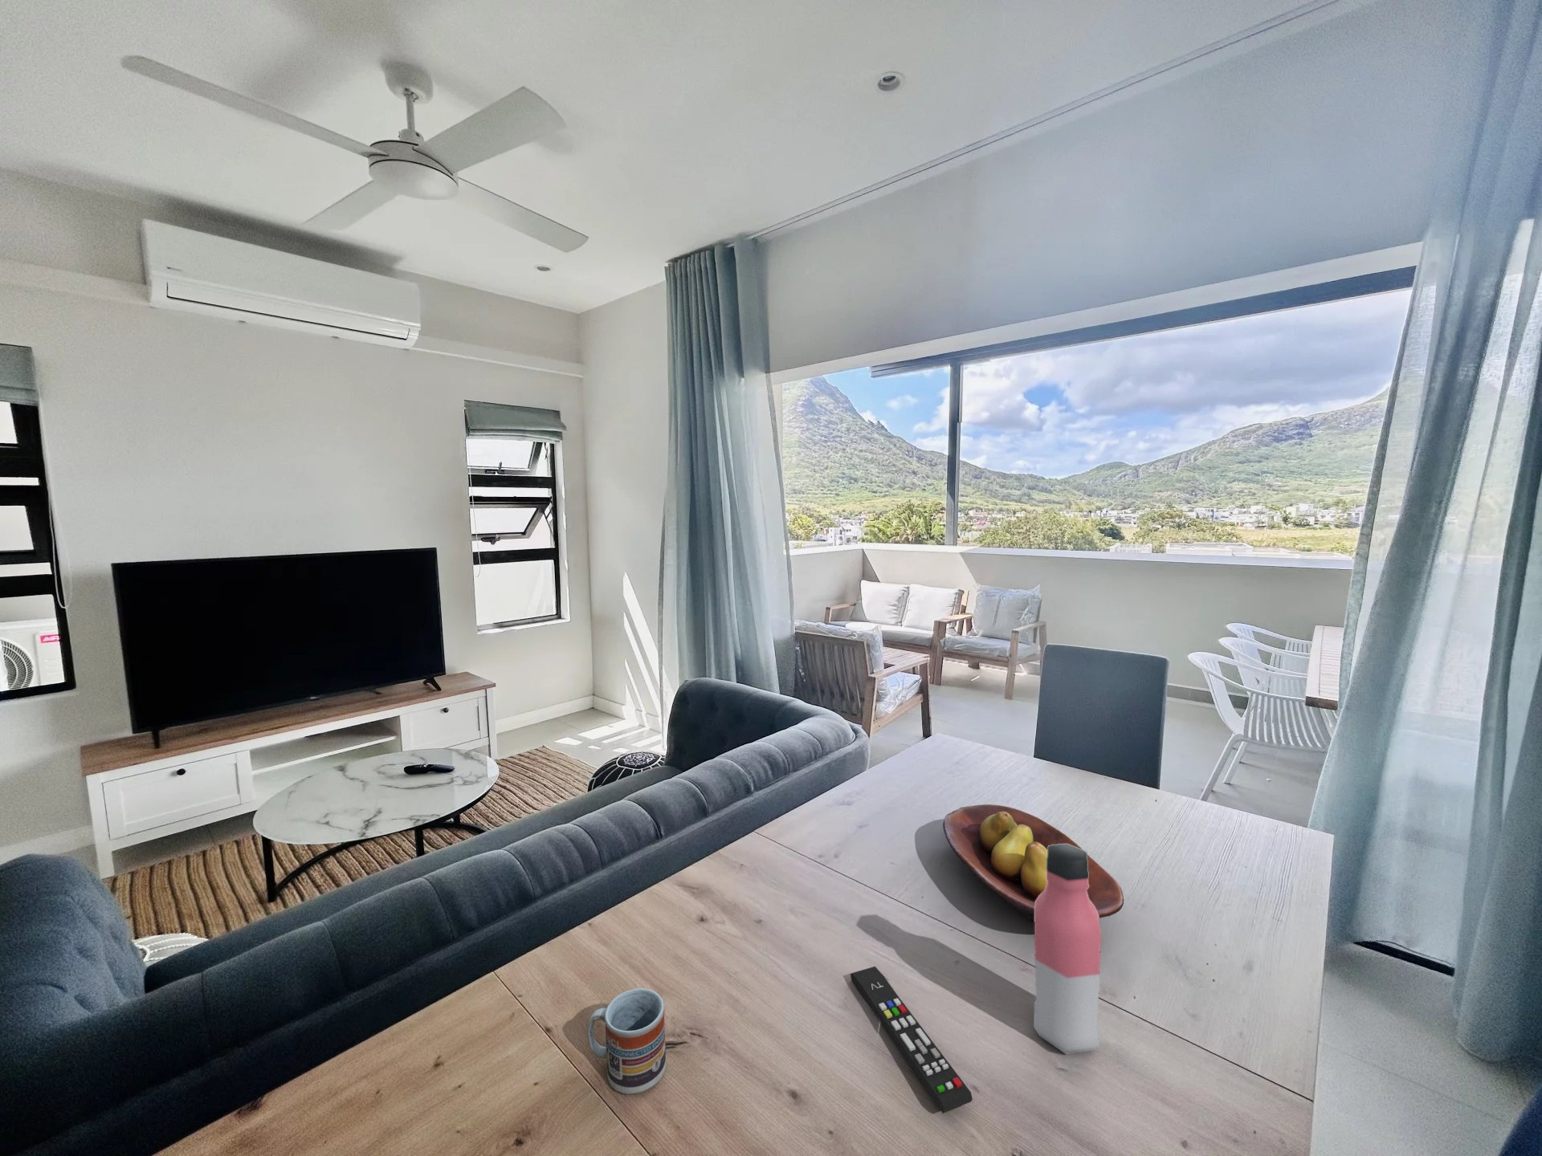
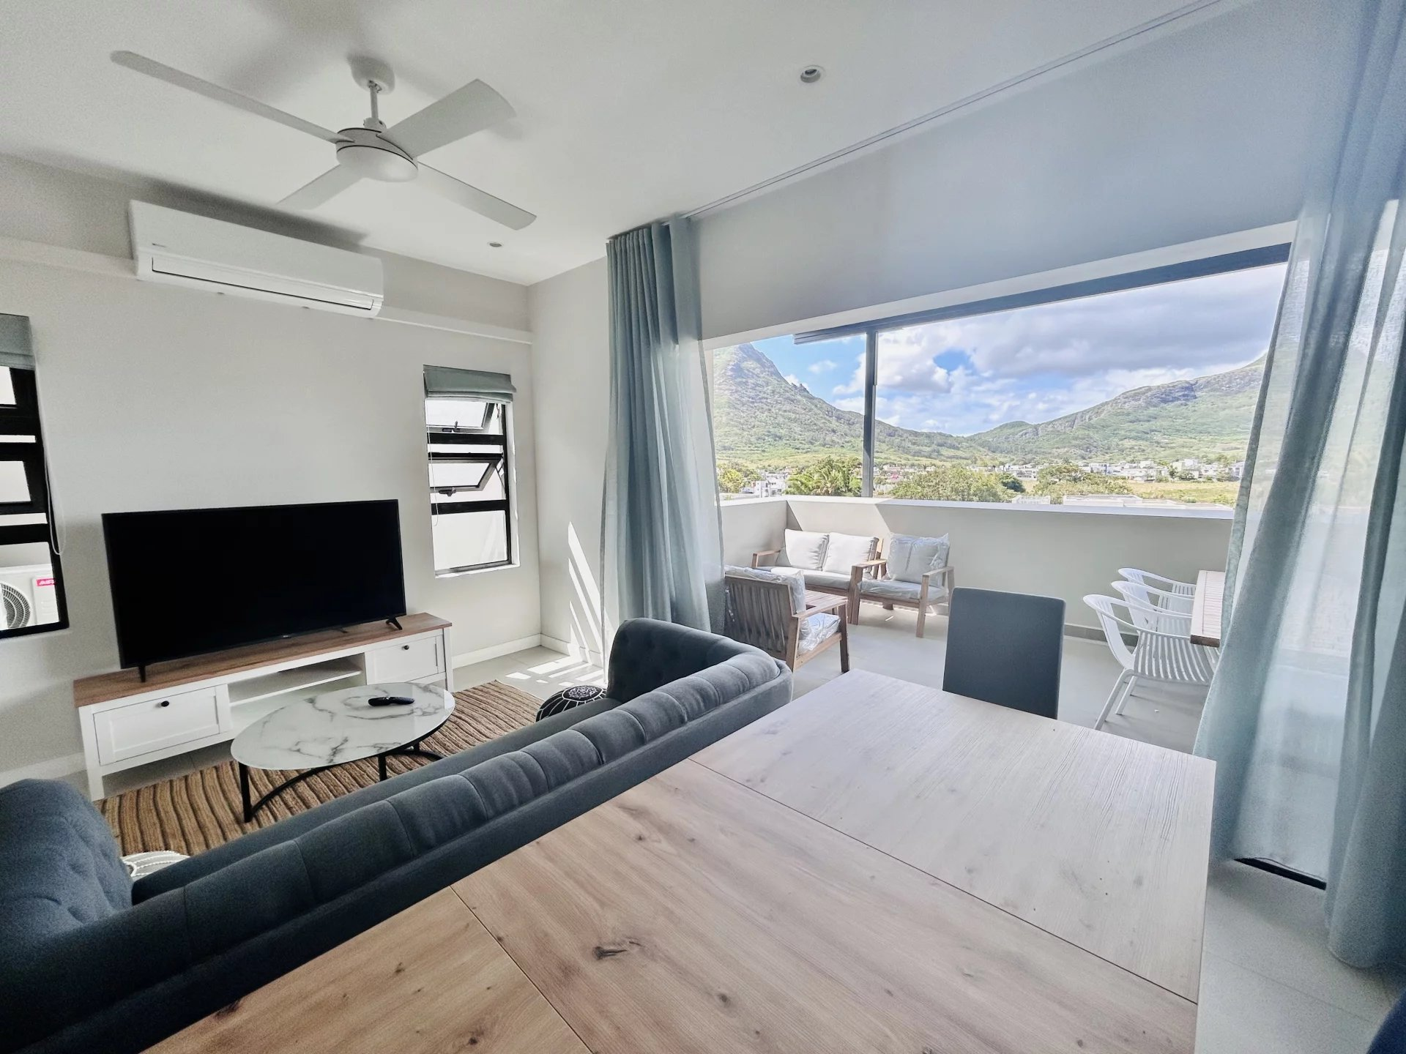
- remote control (903, 1030)
- cup (625, 1038)
- water bottle (1066, 942)
- fruit bowl (1022, 854)
